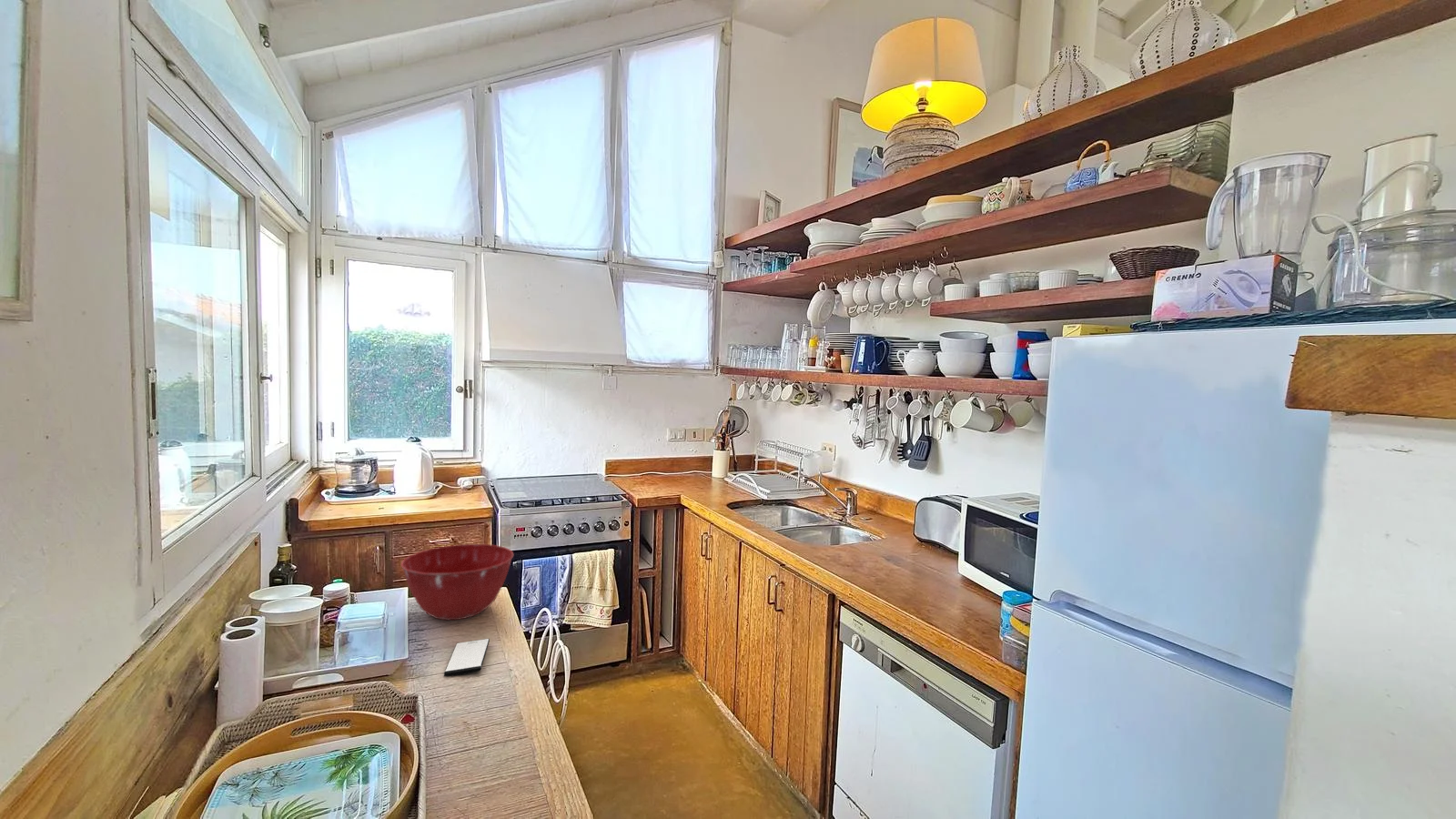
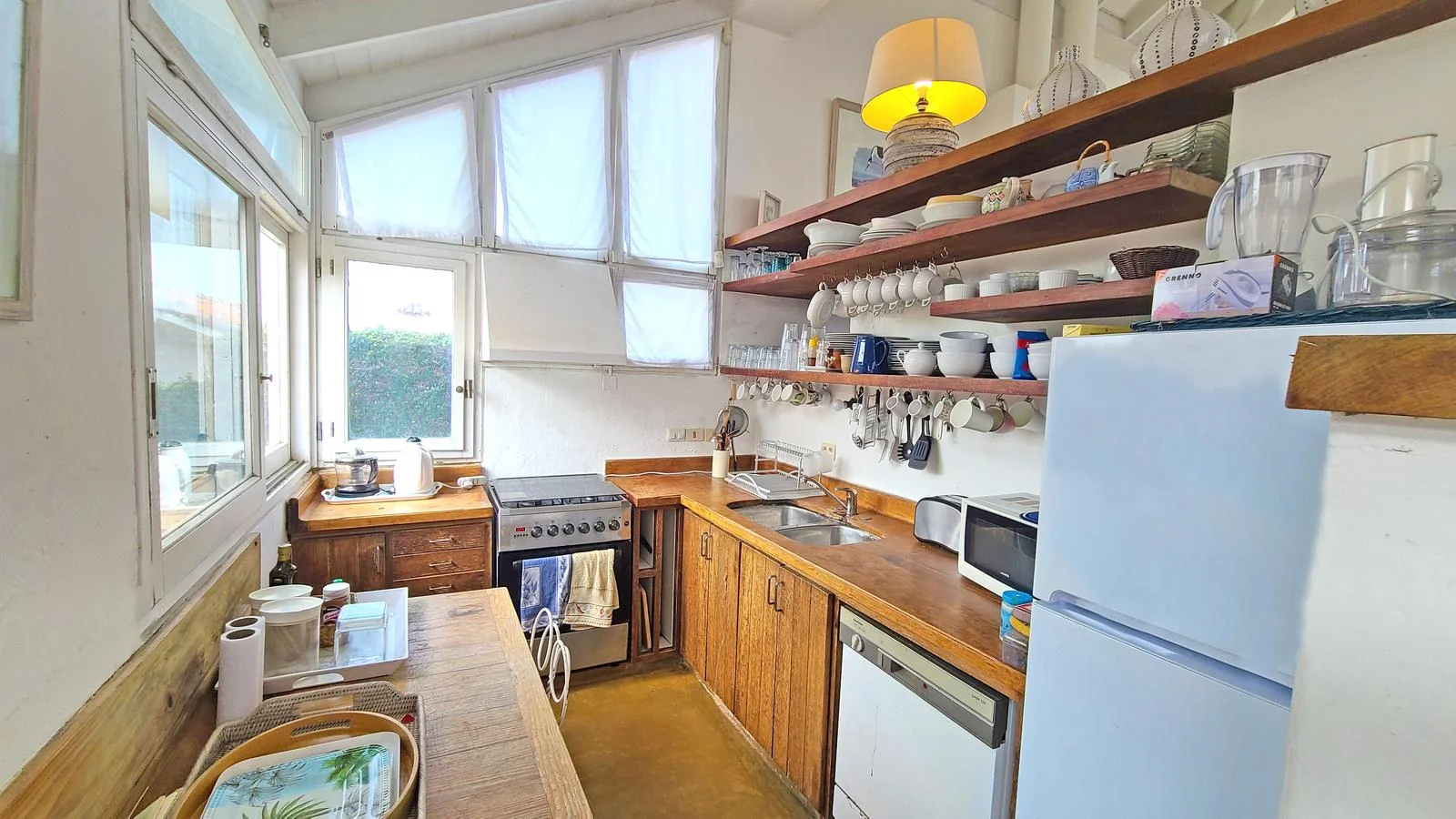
- smartphone (468, 656)
- mixing bowl (459, 583)
